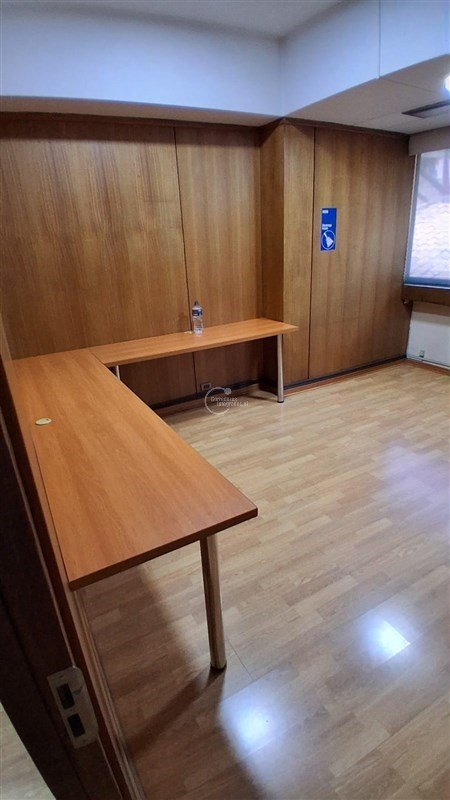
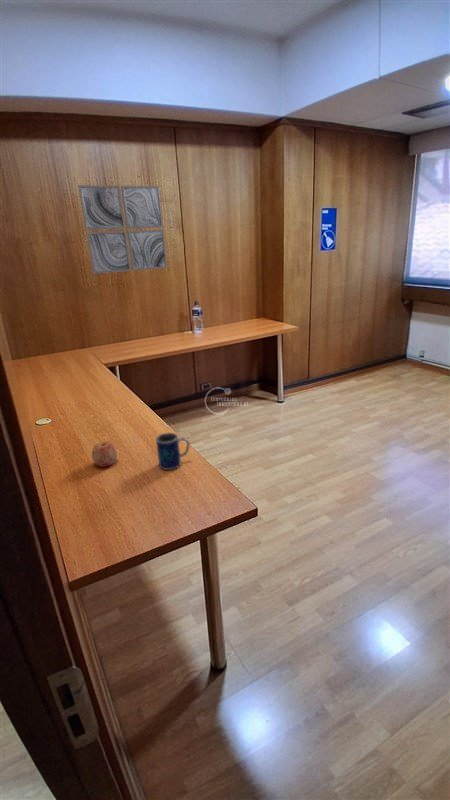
+ apple (104, 453)
+ wall art (125, 231)
+ mug (173, 450)
